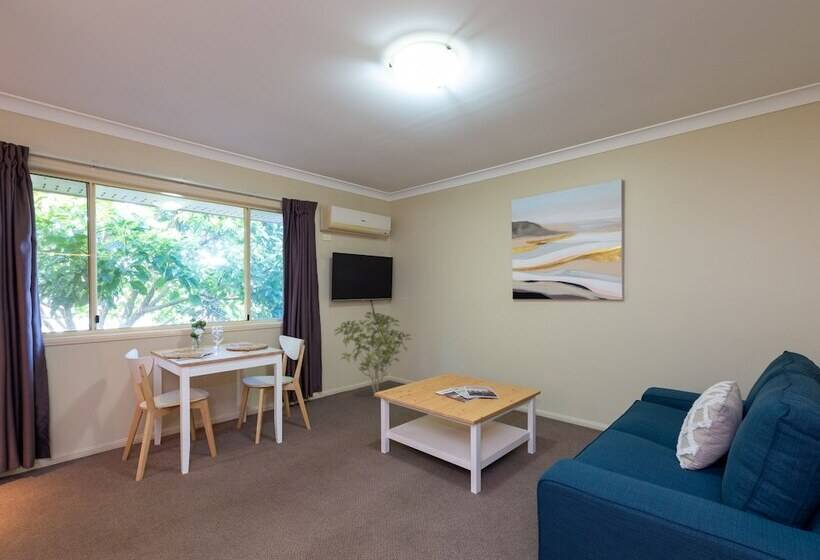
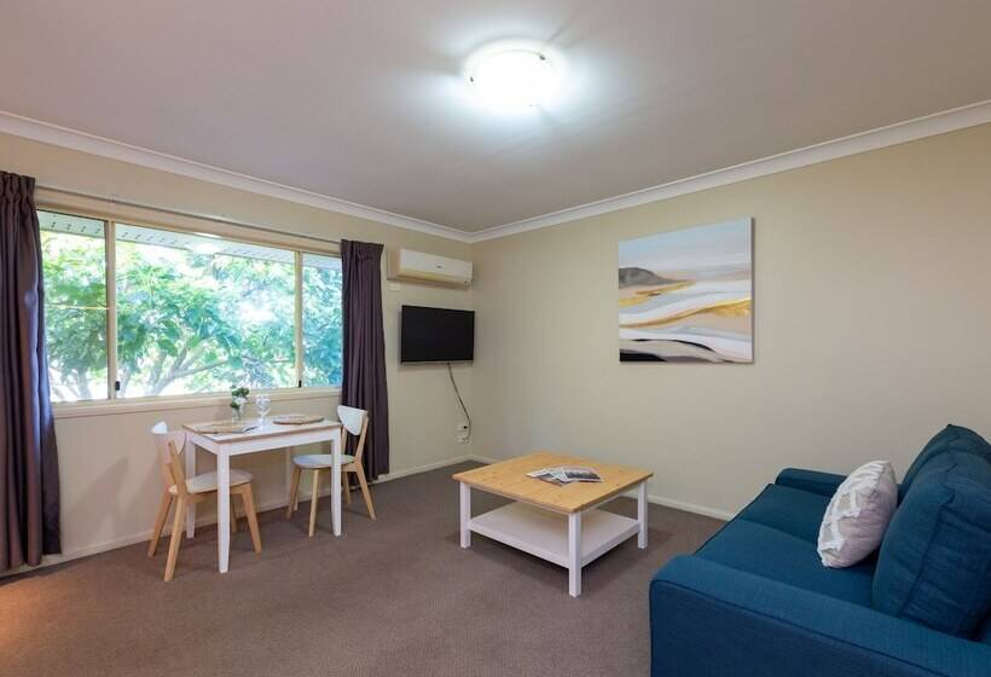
- shrub (375, 354)
